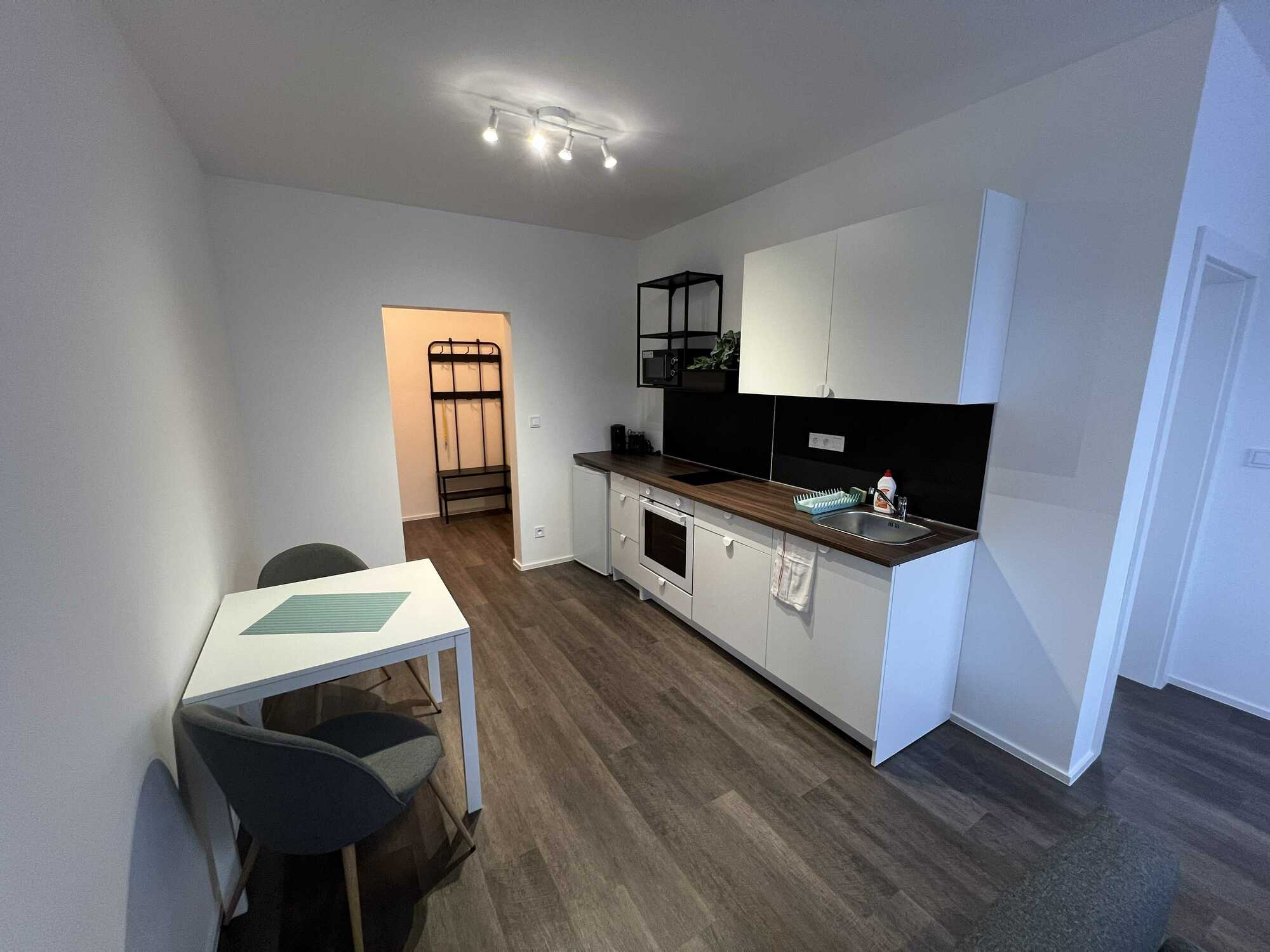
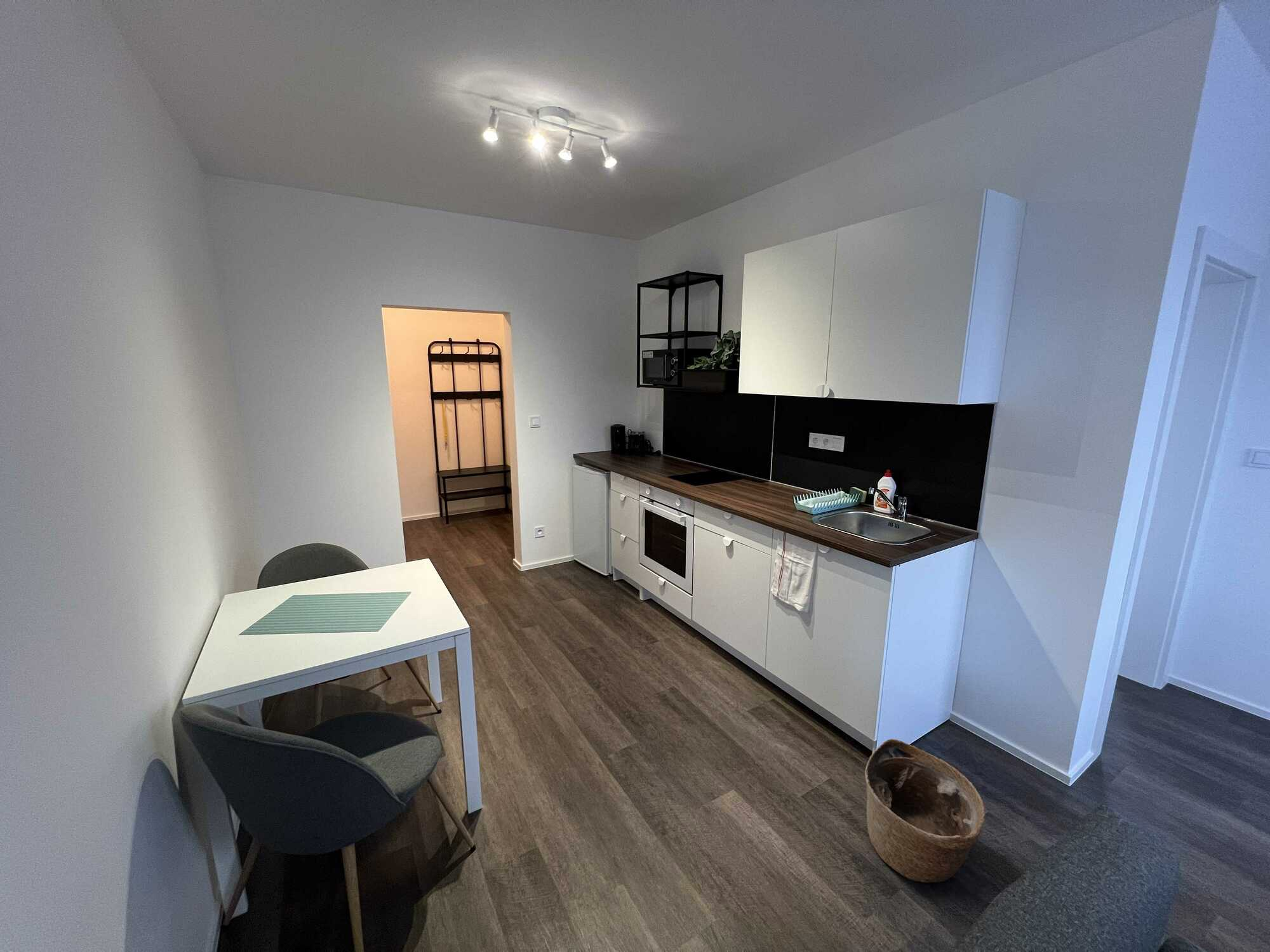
+ basket (919, 815)
